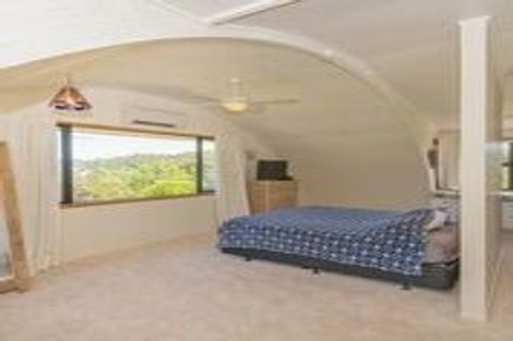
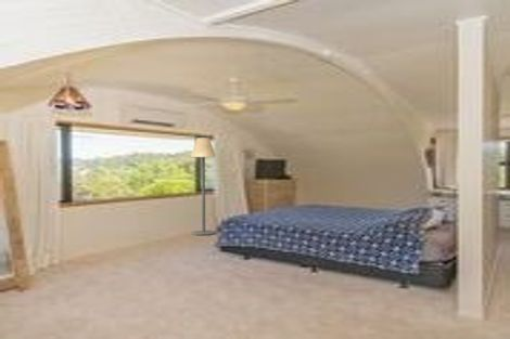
+ floor lamp (203, 185)
